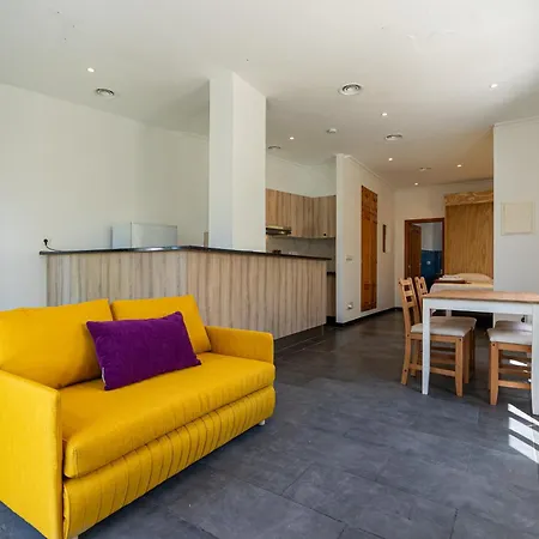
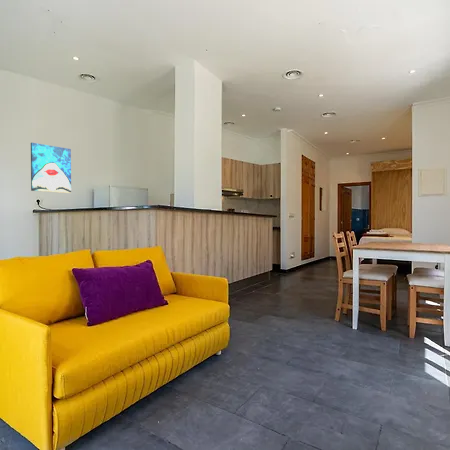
+ wall art (51, 169)
